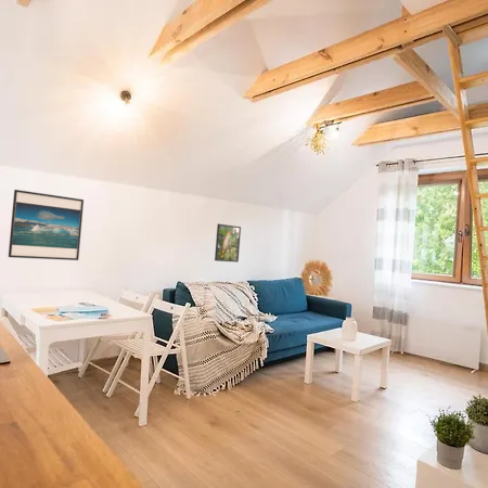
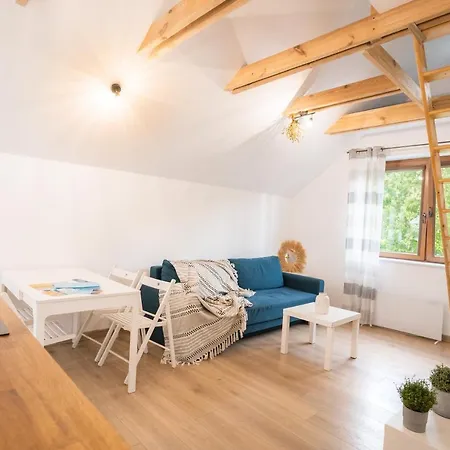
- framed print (228, 243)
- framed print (48, 227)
